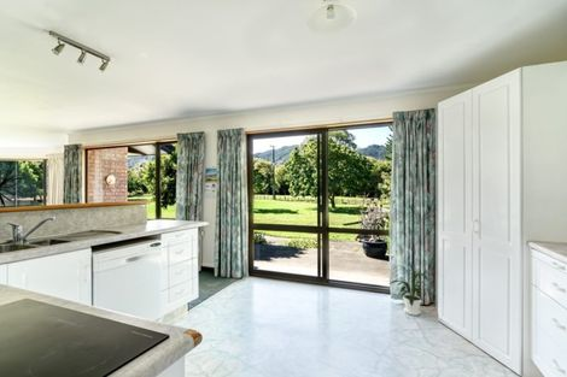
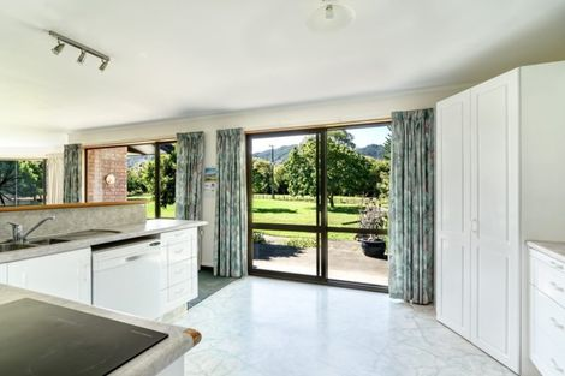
- house plant (409, 289)
